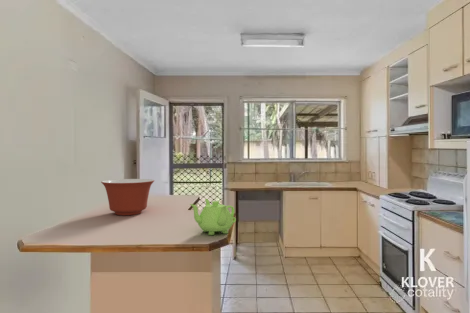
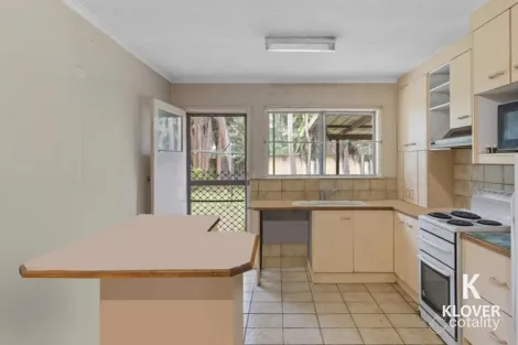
- mixing bowl (128, 196)
- teapot (213, 216)
